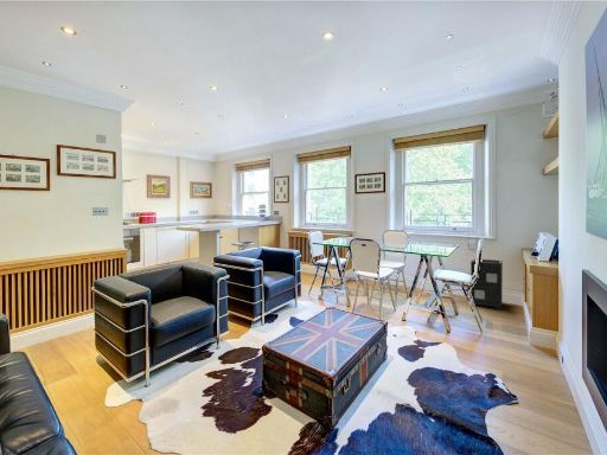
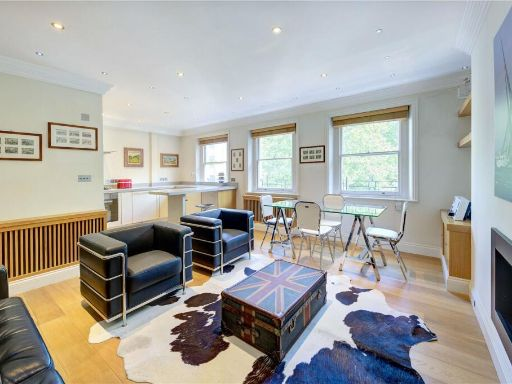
- speaker (486, 282)
